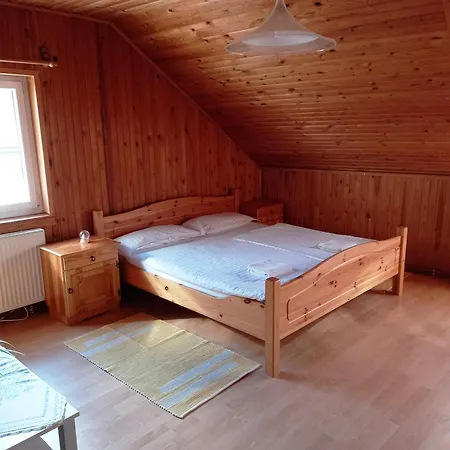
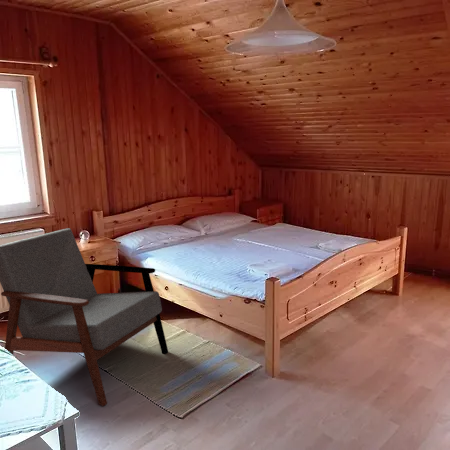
+ armchair (81, 303)
